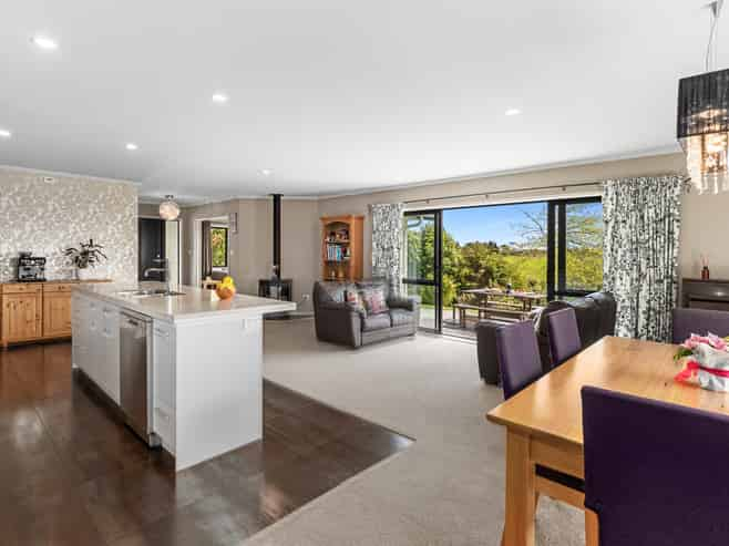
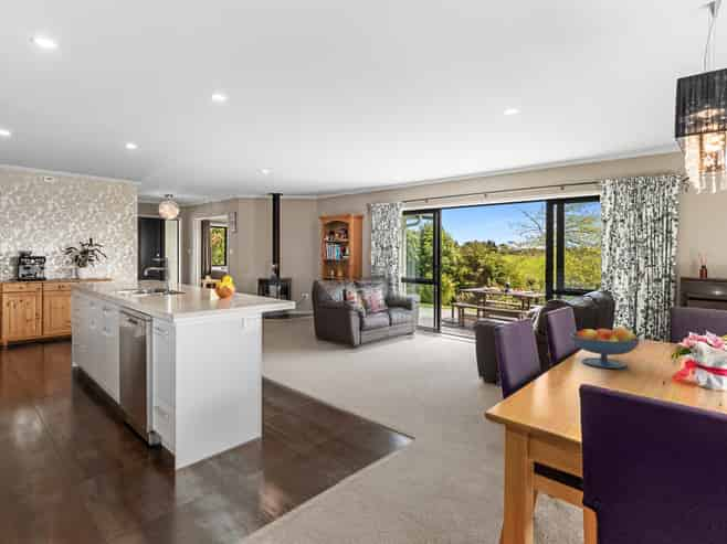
+ fruit bowl (603, 344)
